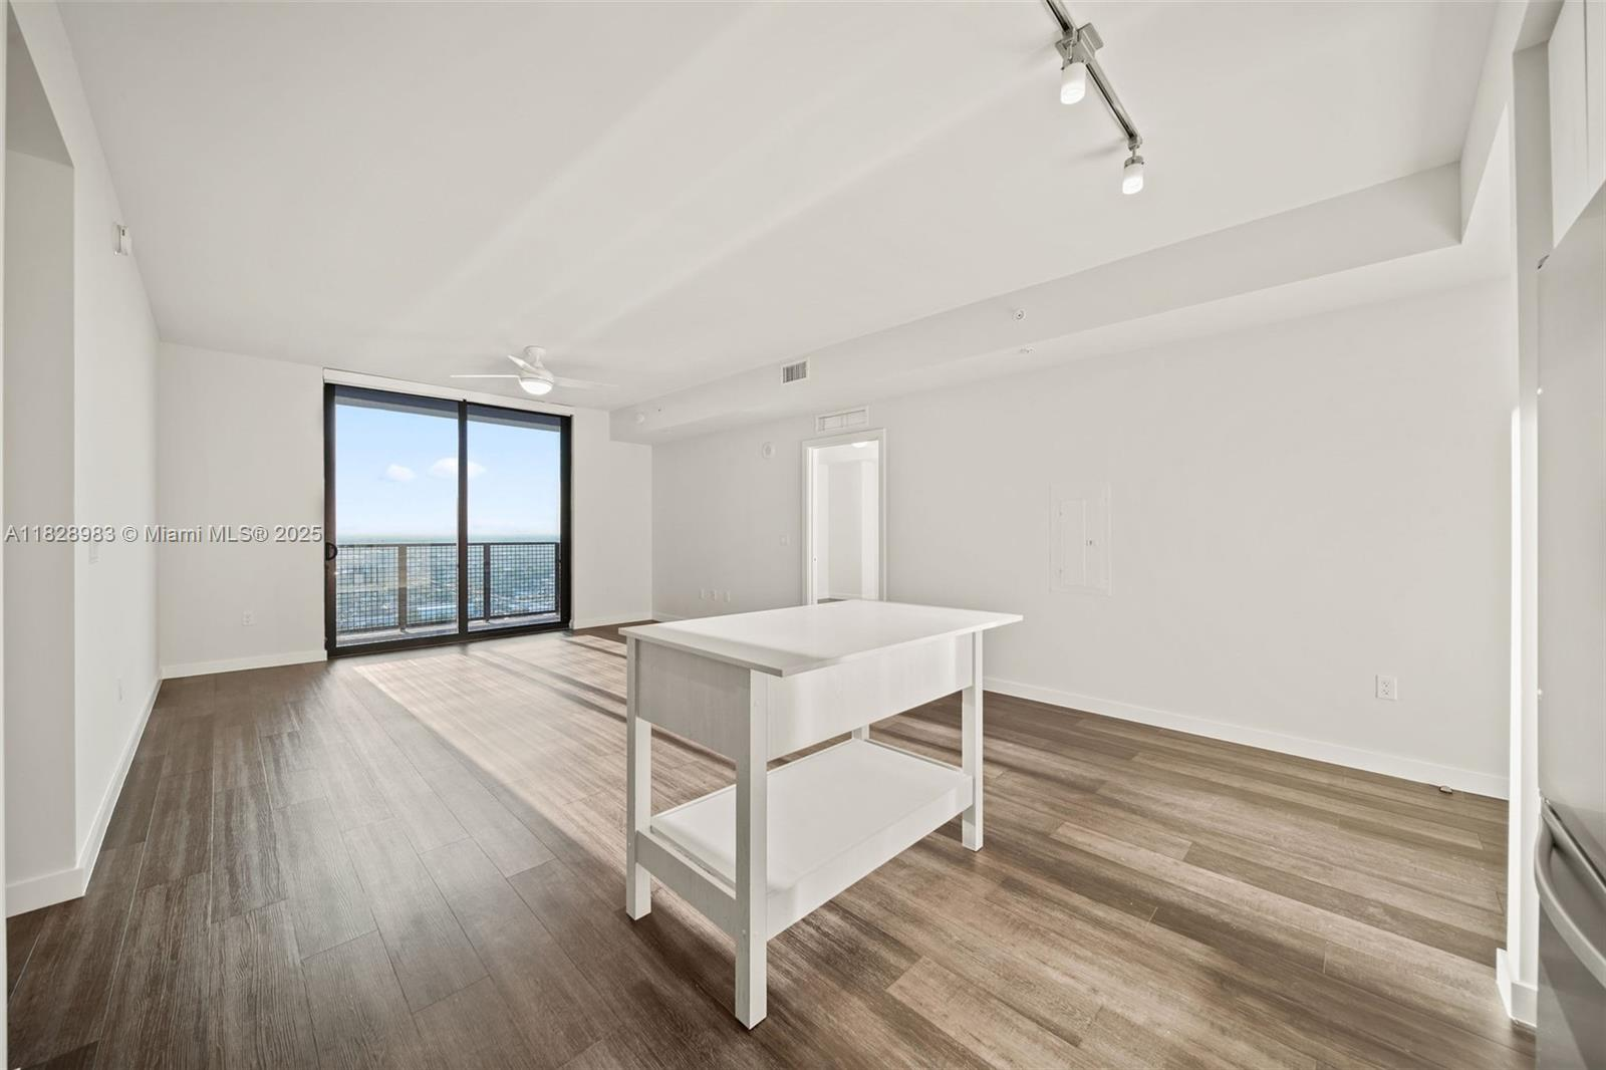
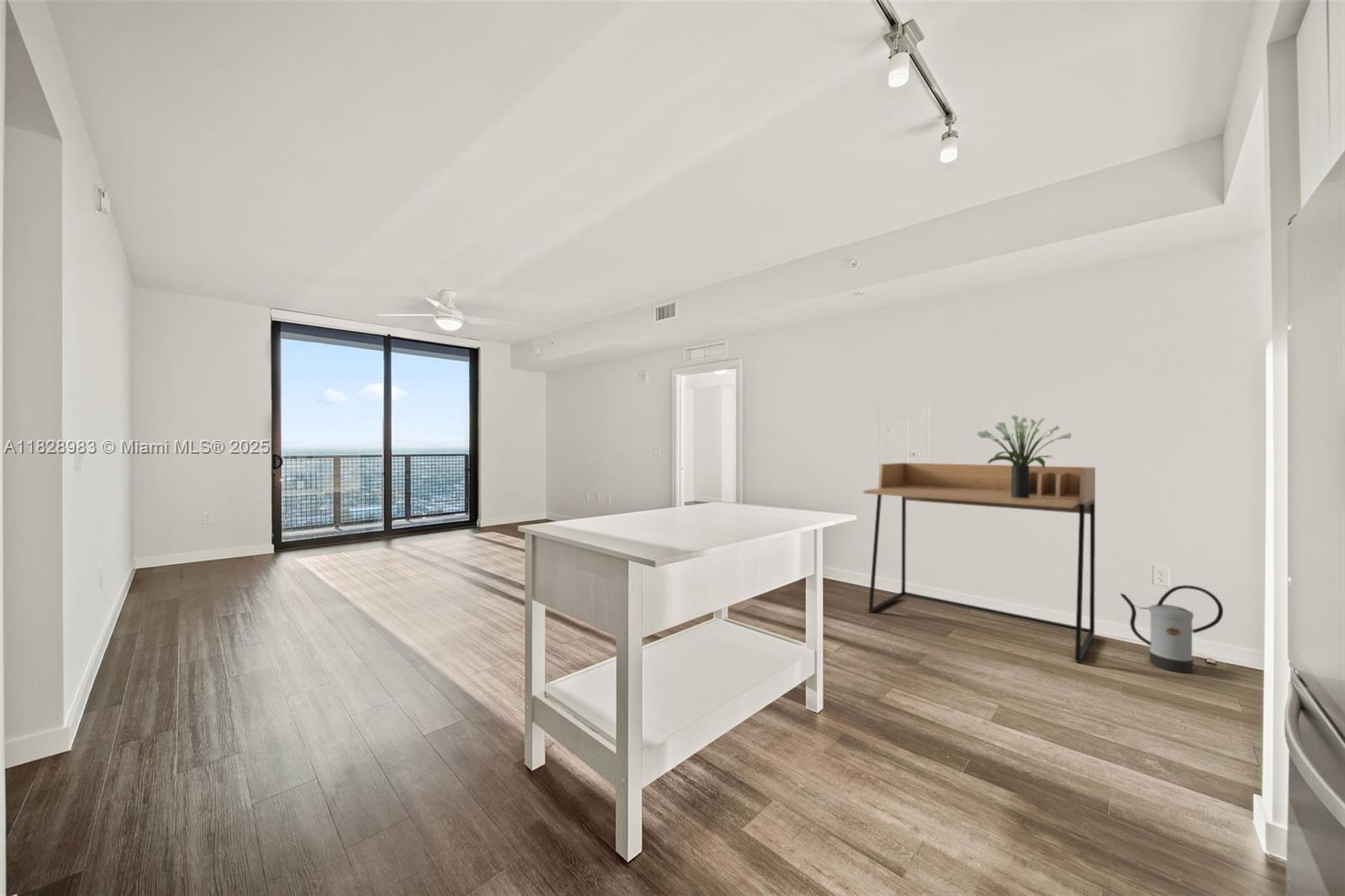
+ watering can (1168, 624)
+ desk (976, 505)
+ potted plant (1020, 455)
